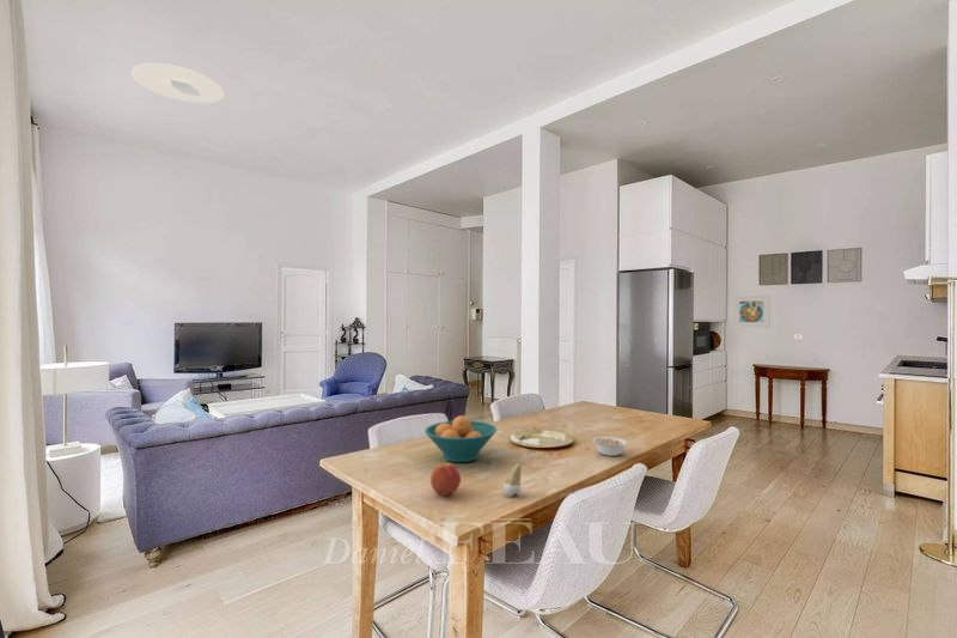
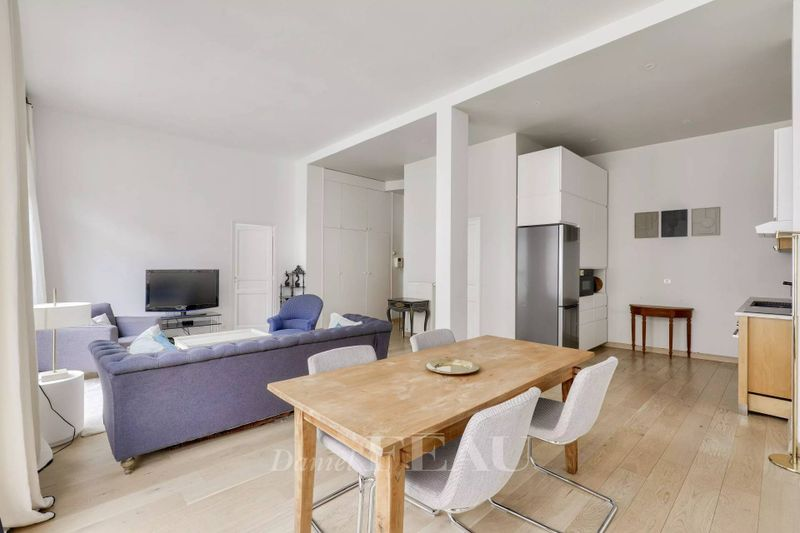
- apple (445, 478)
- fruit bowl (461, 436)
- ceiling light (179, 80)
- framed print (751, 311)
- tooth (511, 479)
- legume (610, 445)
